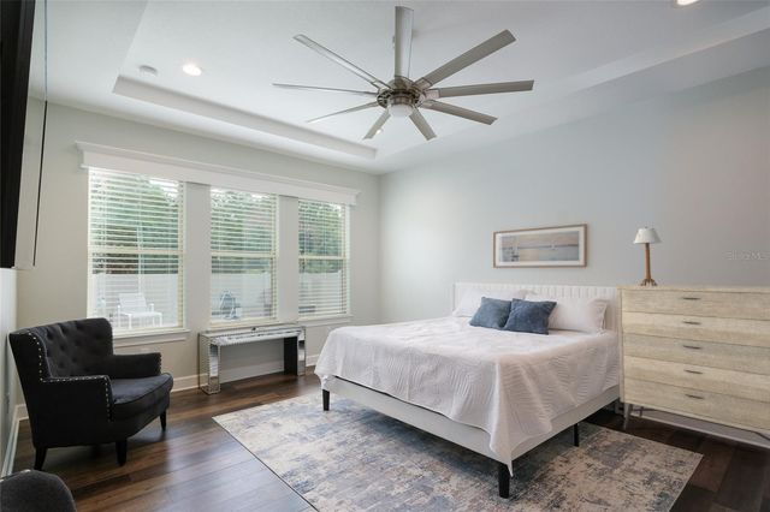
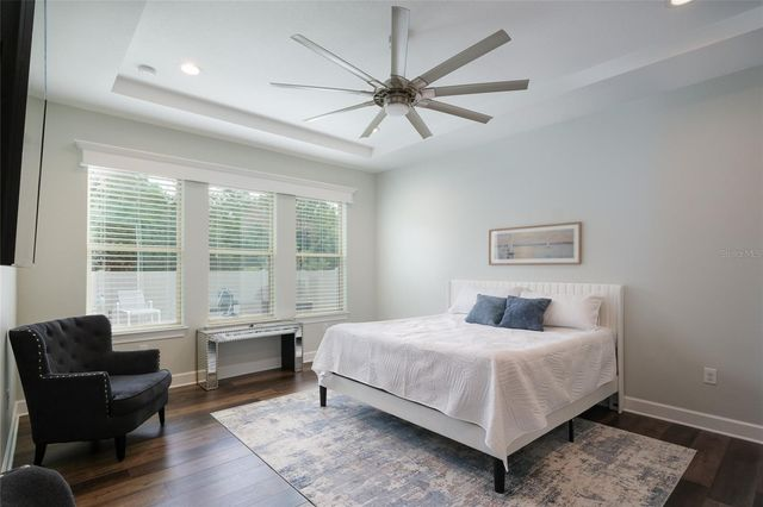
- table lamp (647, 256)
- dresser (699, 362)
